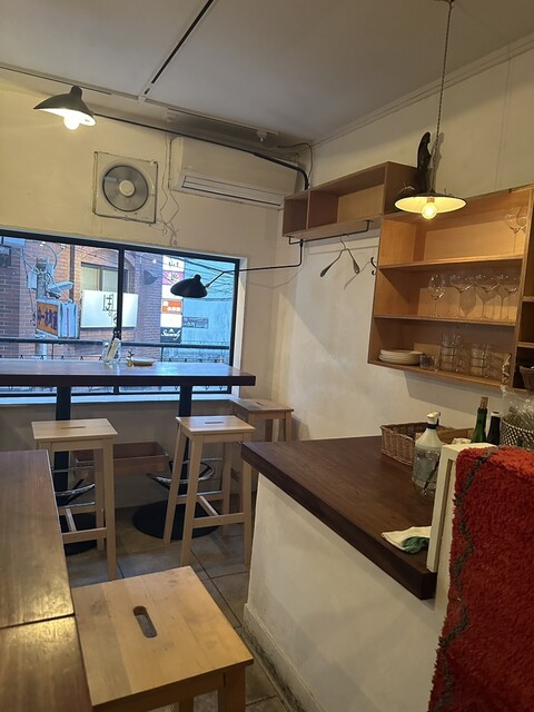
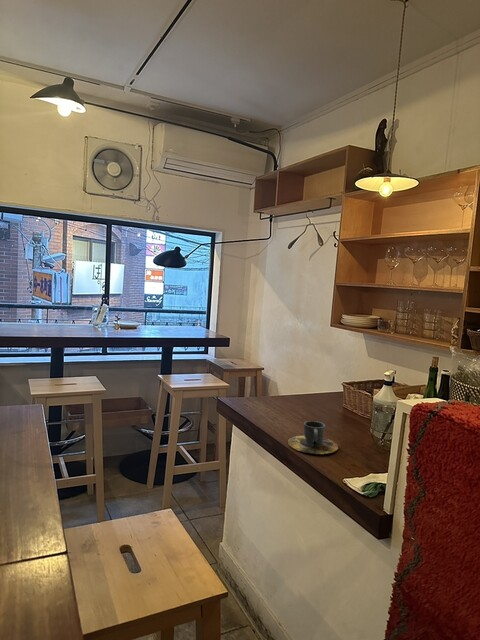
+ cup (313, 434)
